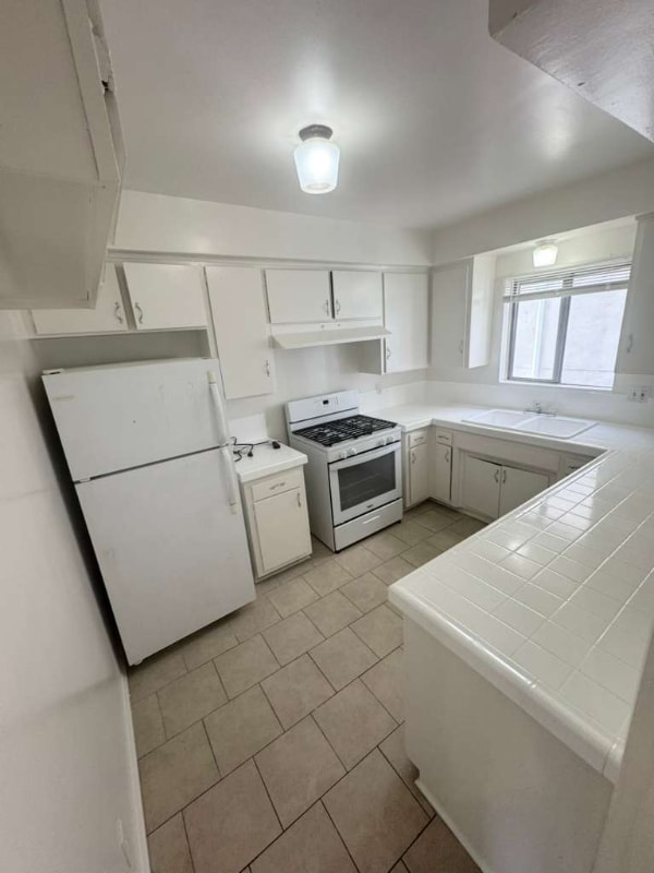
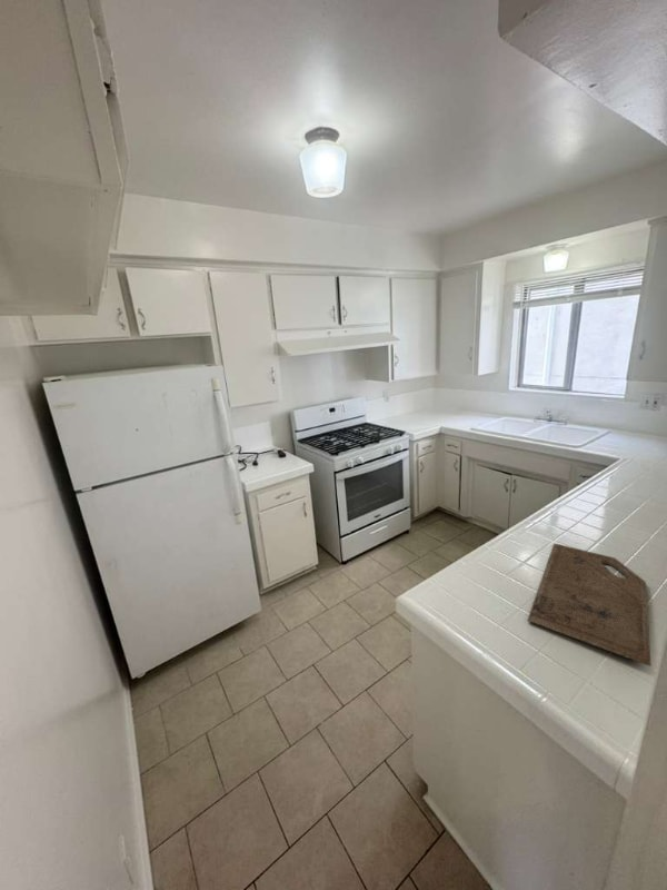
+ cutting board (590, 591)
